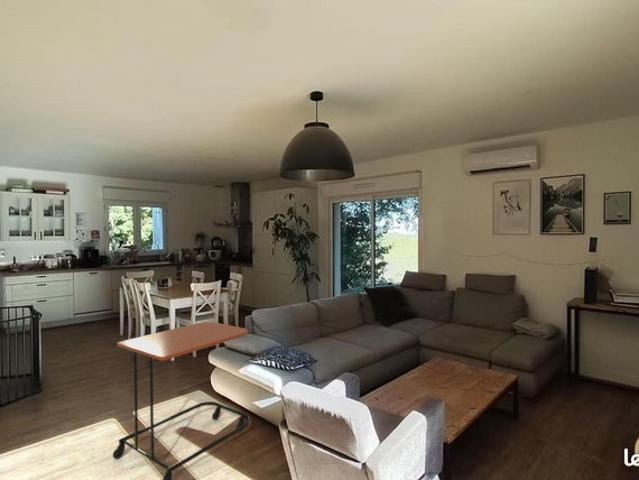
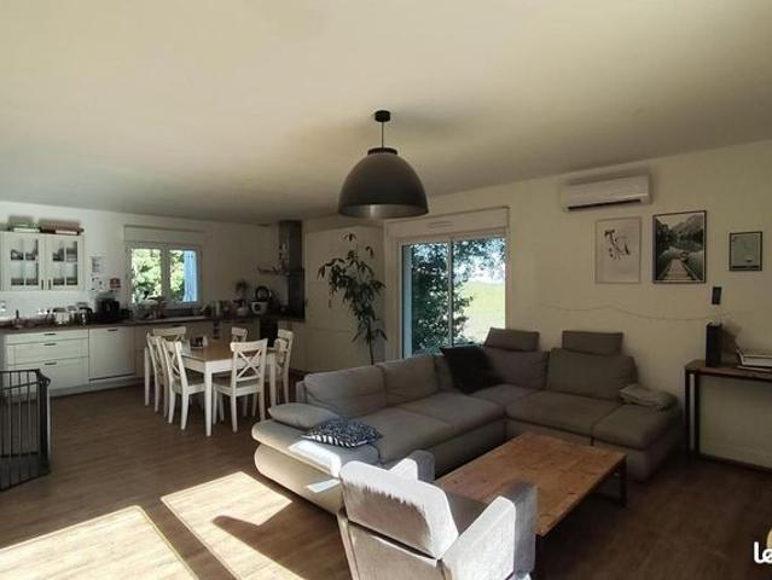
- side table (192, 406)
